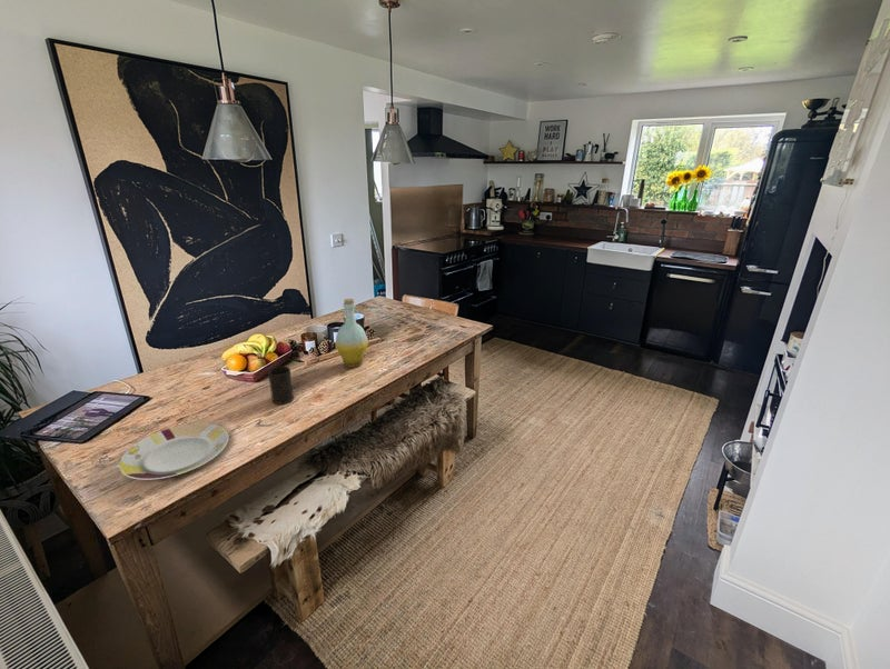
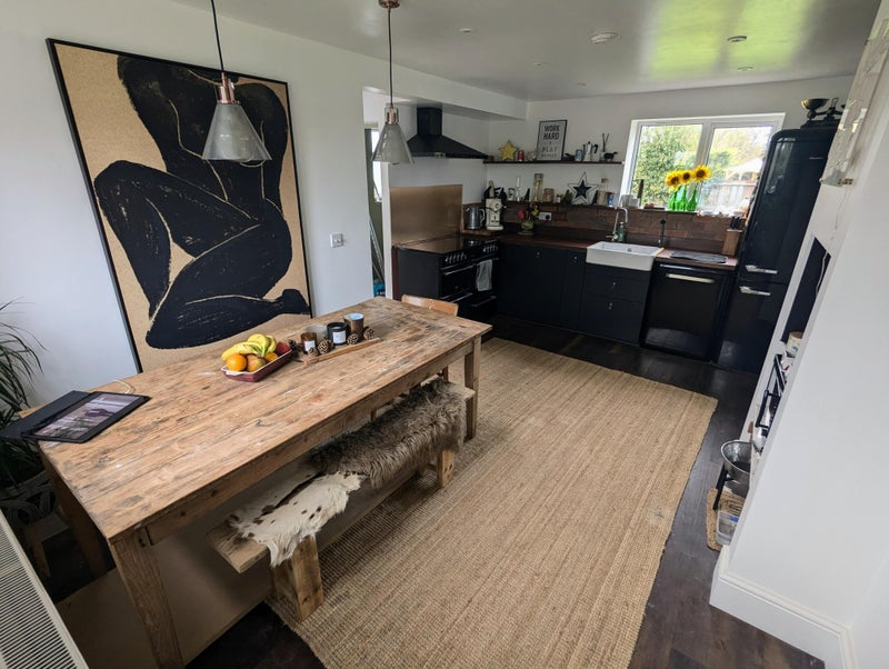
- plate (177, 451)
- cup (280, 385)
- bottle (350, 332)
